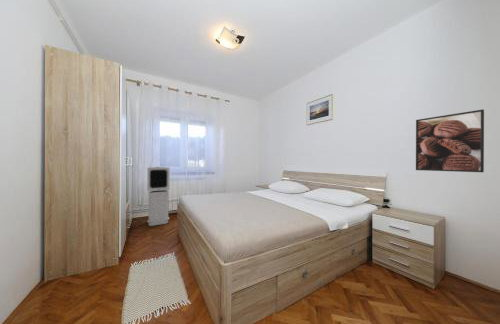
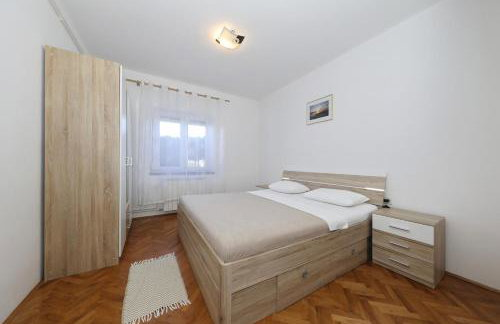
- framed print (446, 143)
- air purifier (158, 194)
